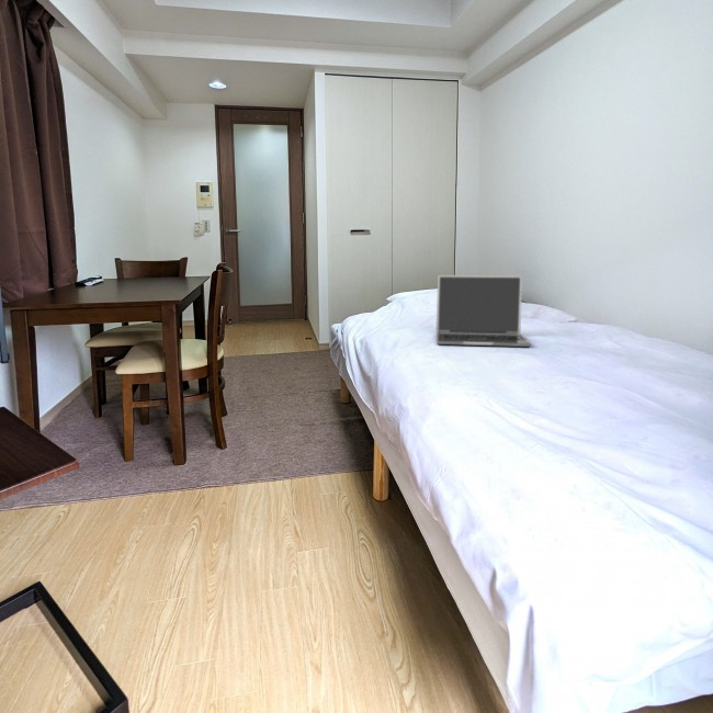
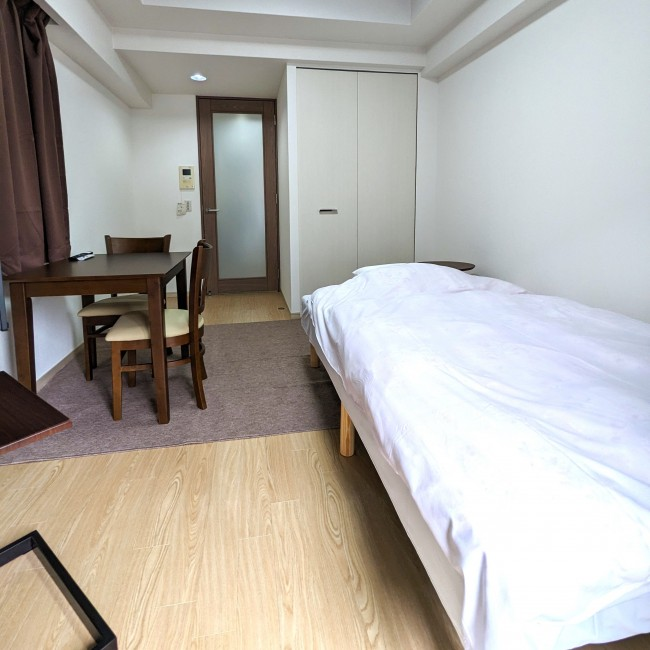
- laptop (480, 308)
